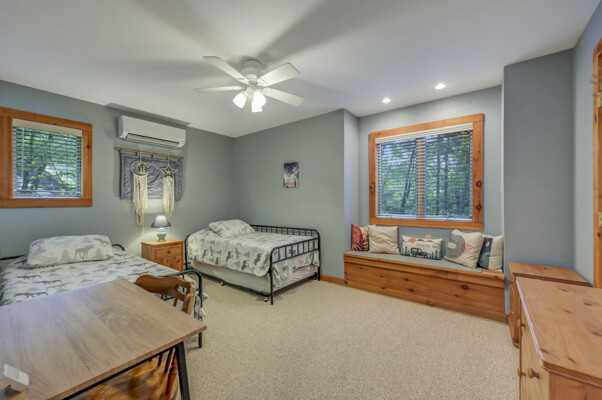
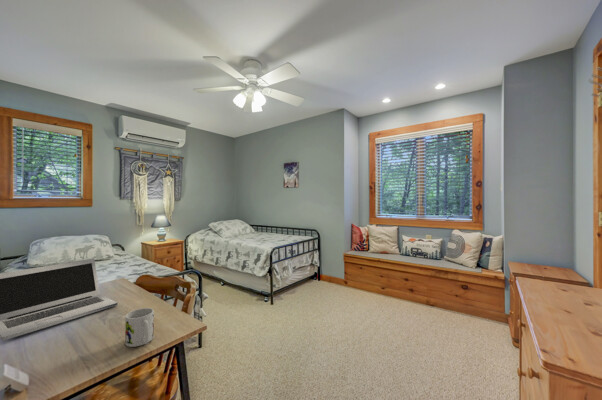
+ laptop (57, 291)
+ mug (141, 328)
